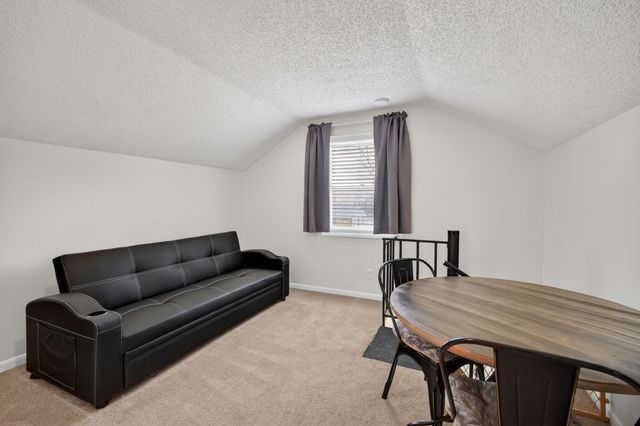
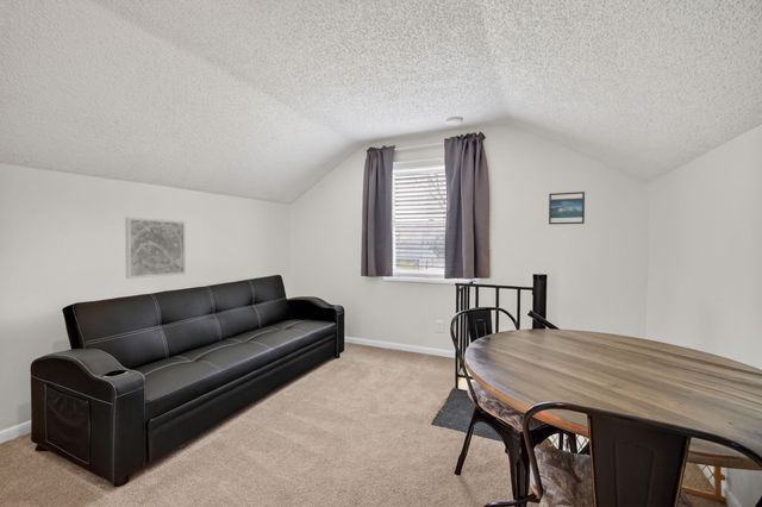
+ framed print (566, 208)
+ wall art (157, 248)
